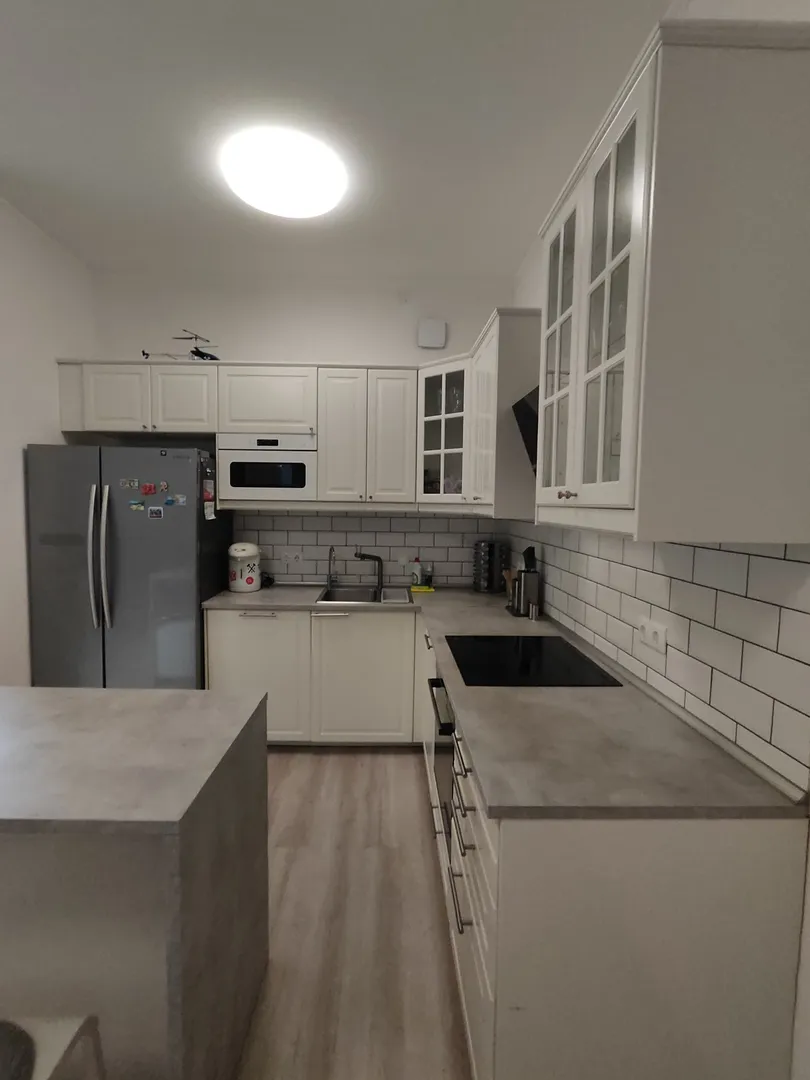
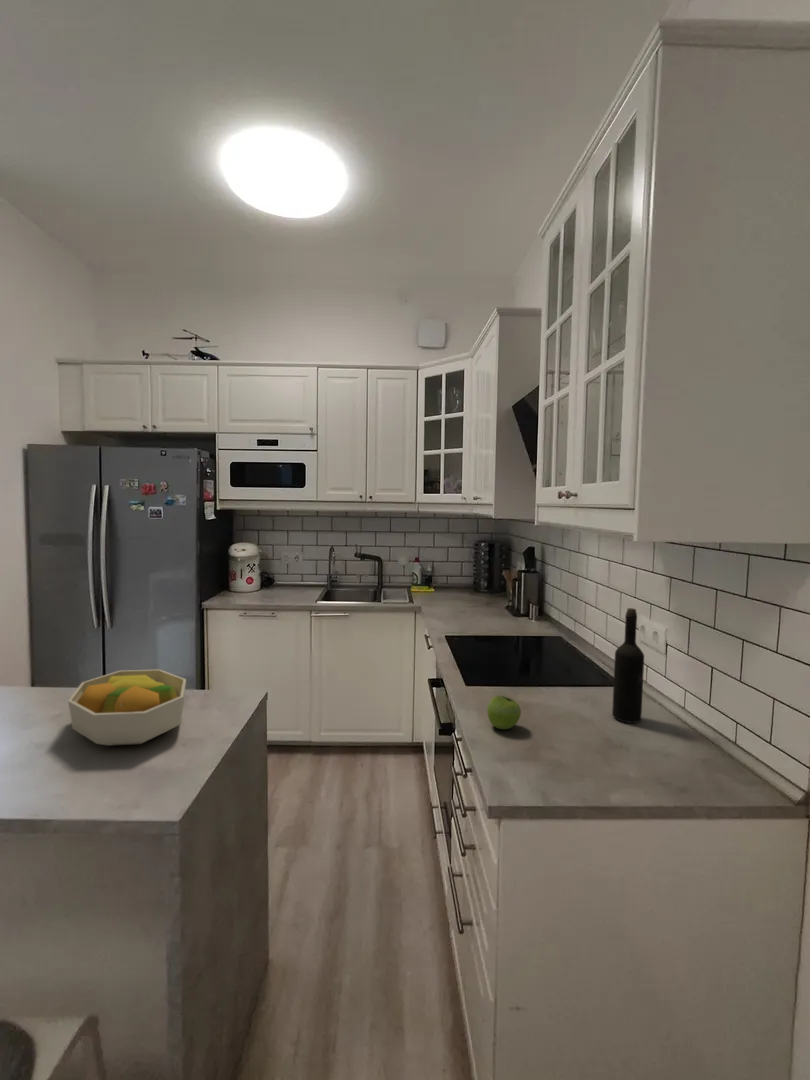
+ wine bottle (629, 664)
+ fruit bowl (131, 699)
+ fruit (503, 711)
